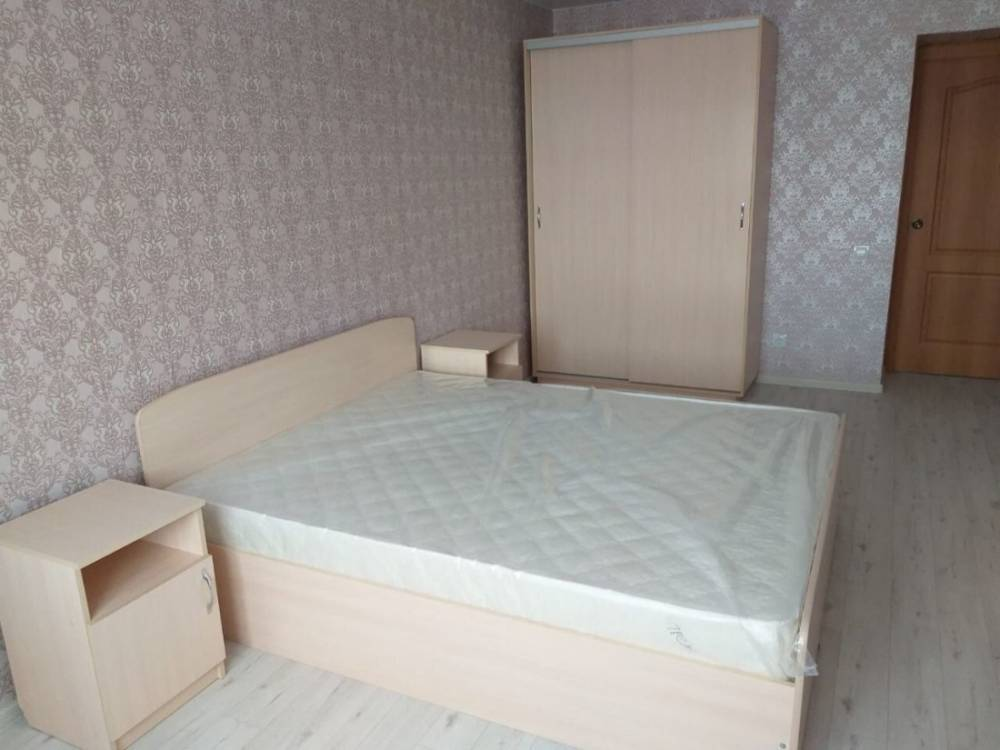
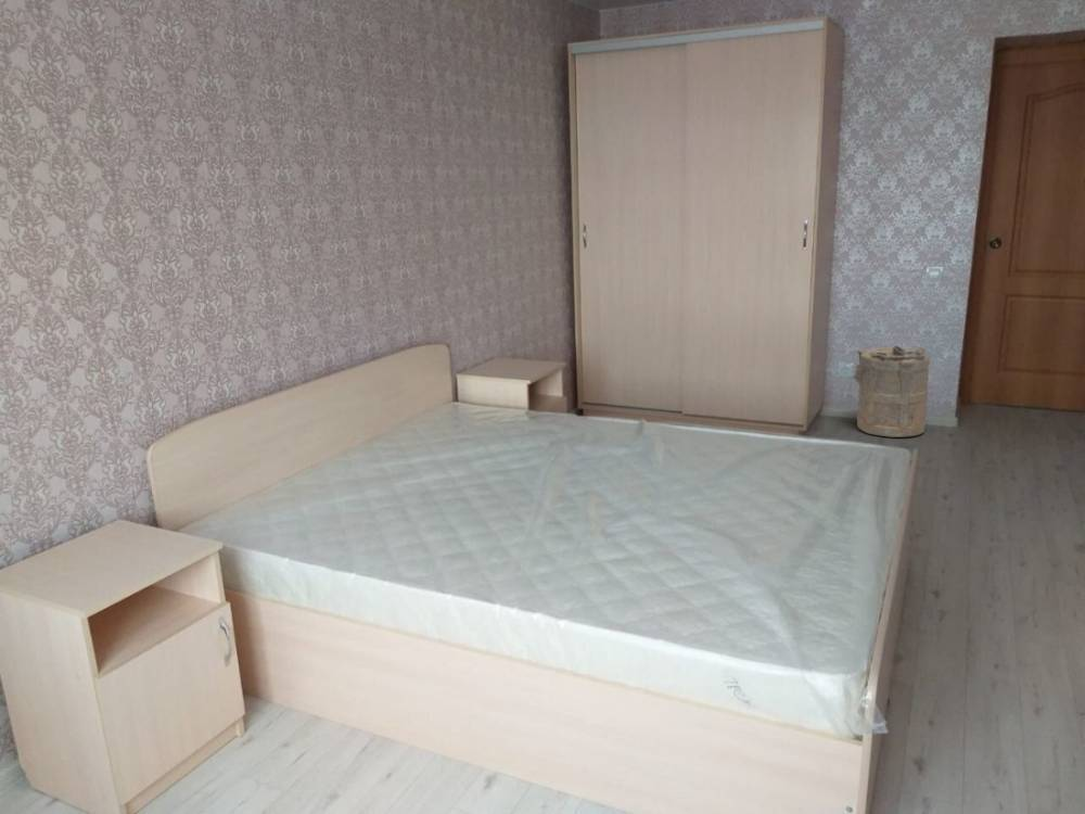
+ laundry hamper (889, 386)
